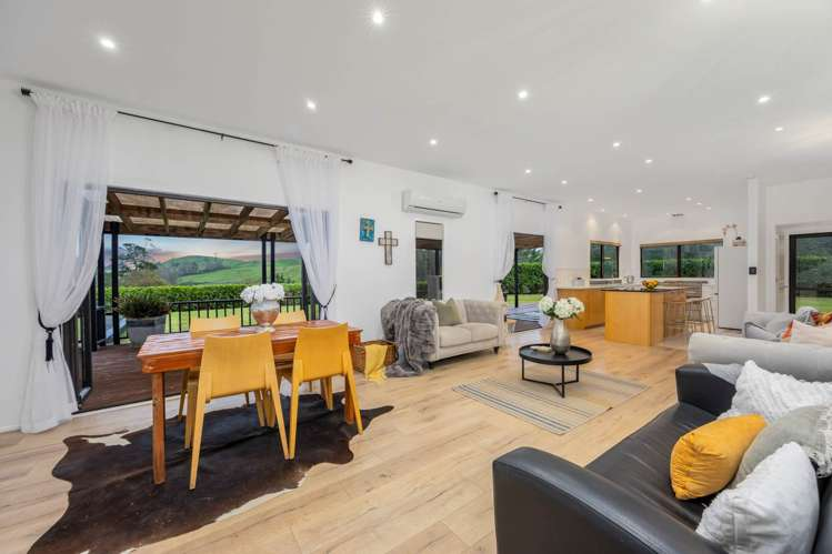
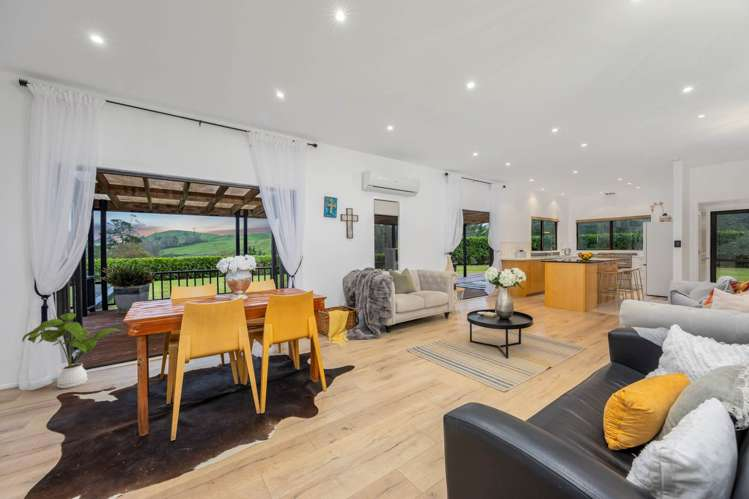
+ house plant (70, 351)
